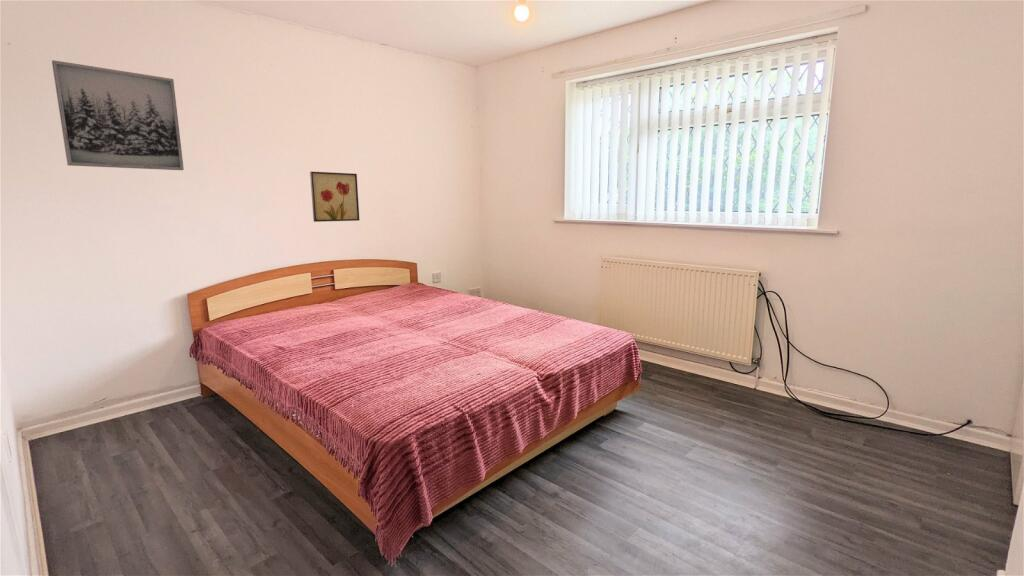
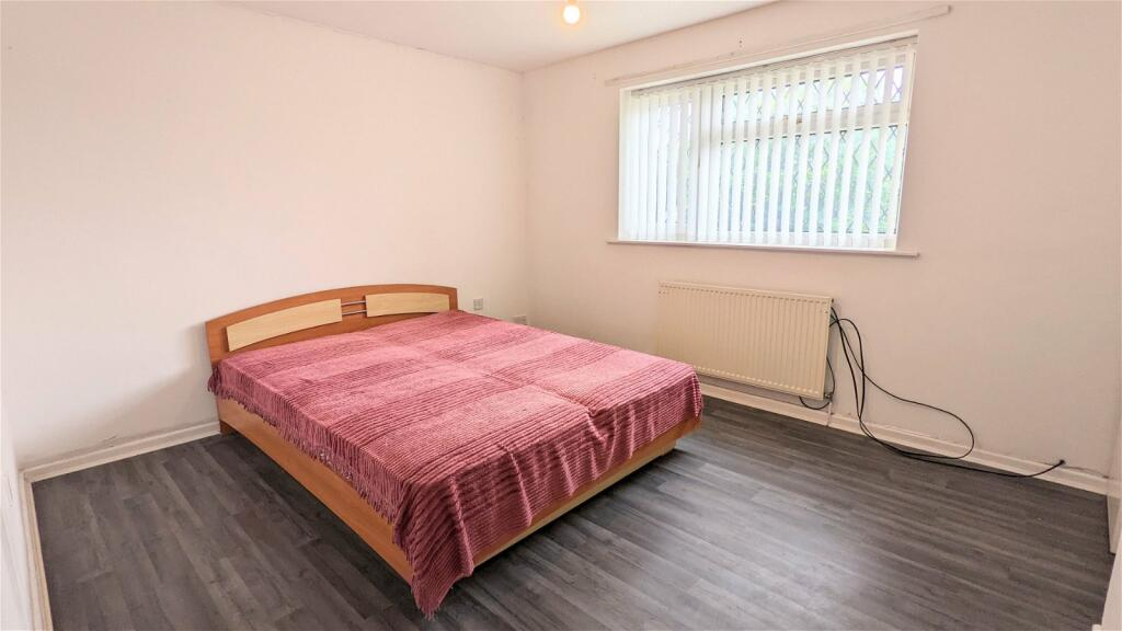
- wall art (335, 197)
- wall art (122, 120)
